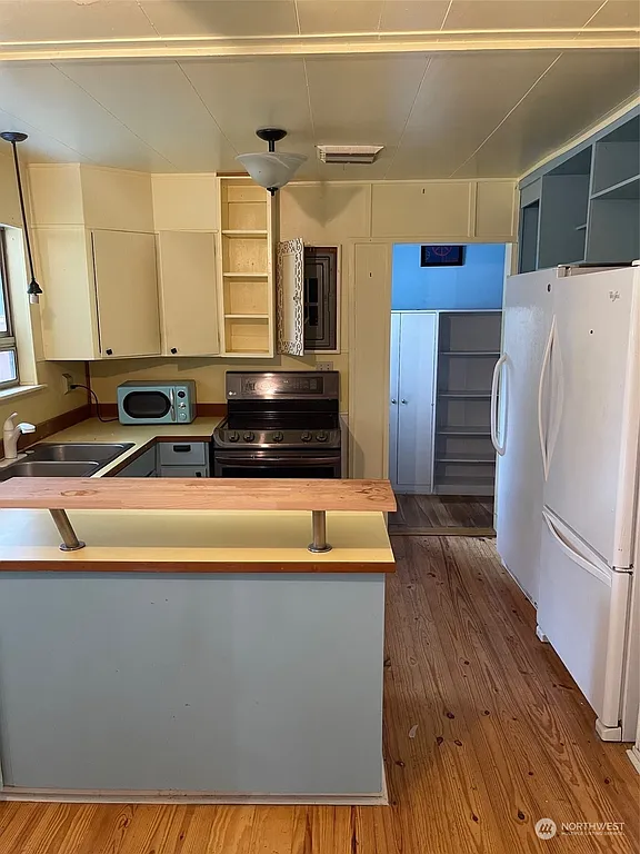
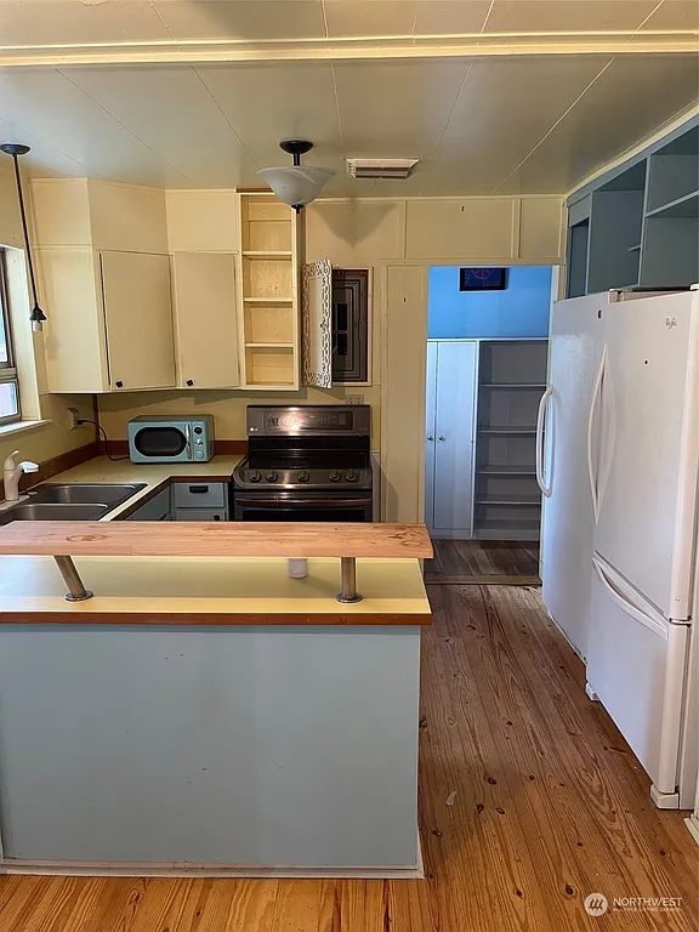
+ beverage can (297, 558)
